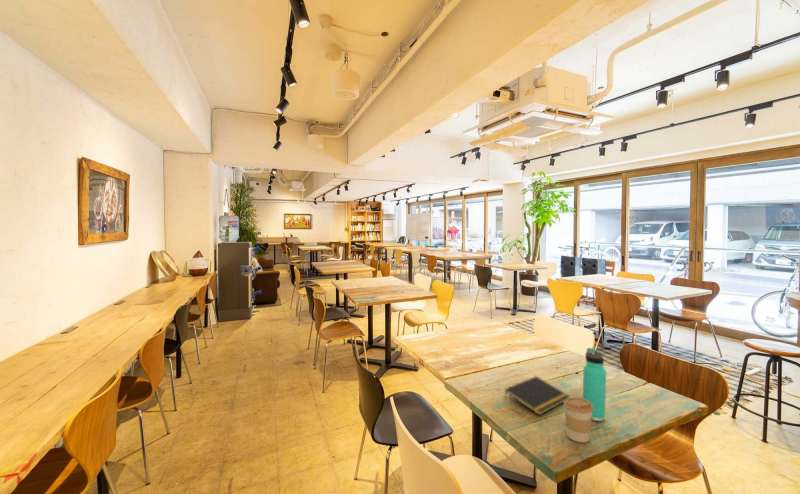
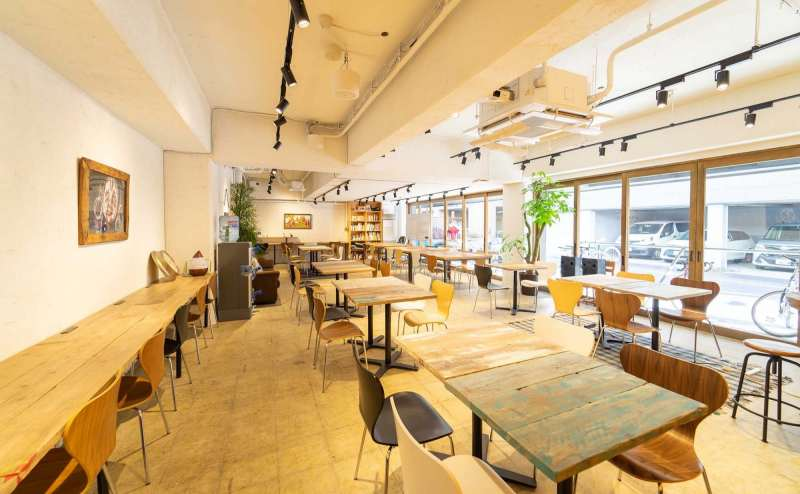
- coffee cup (577, 418)
- notepad (537, 393)
- thermos bottle (594, 383)
